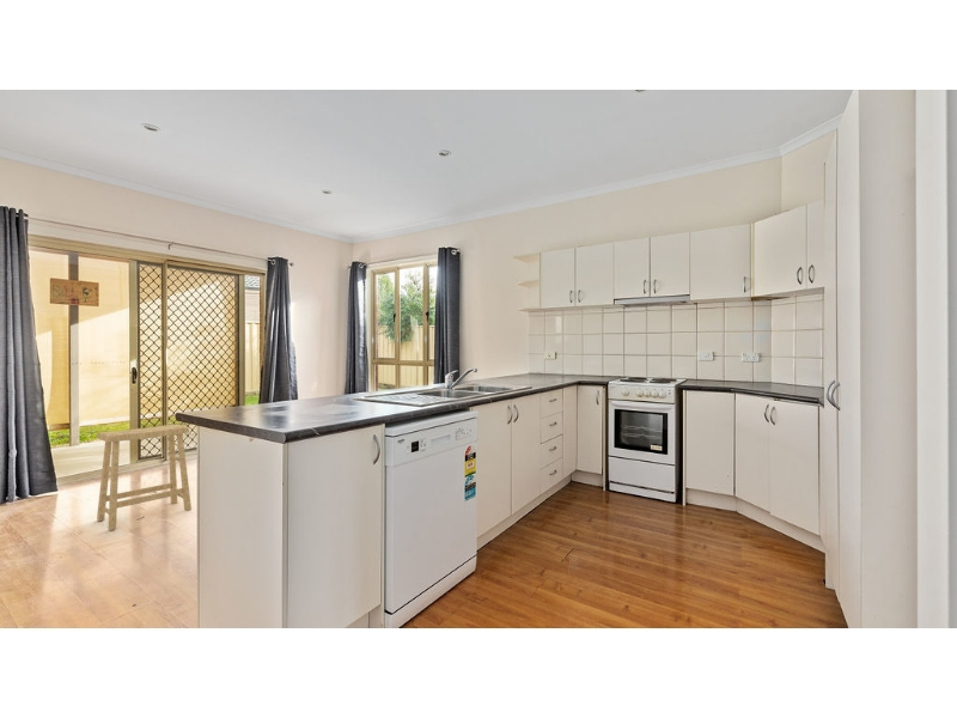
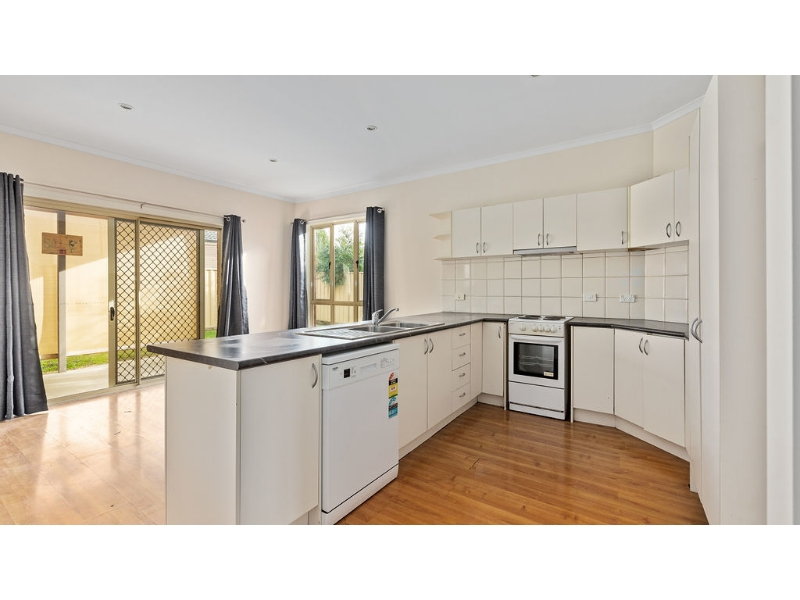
- stool (147, 487)
